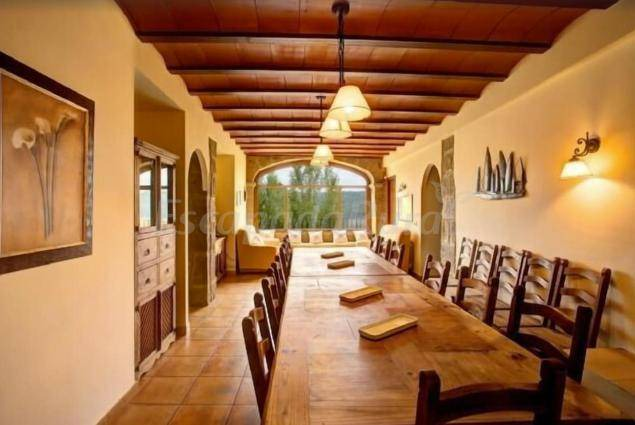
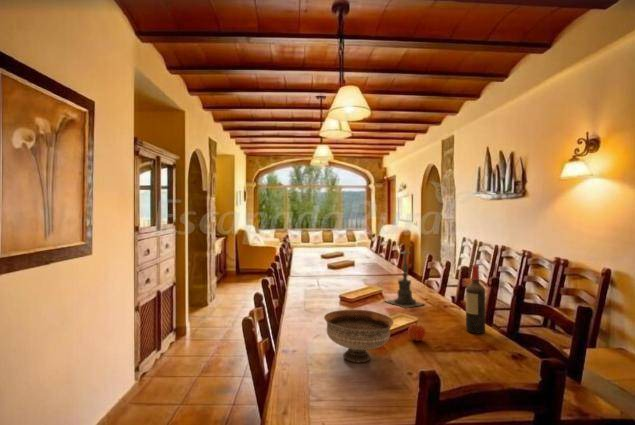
+ fruit (416, 330)
+ candle holder (404, 273)
+ bowl (358, 337)
+ wine bottle (475, 298)
